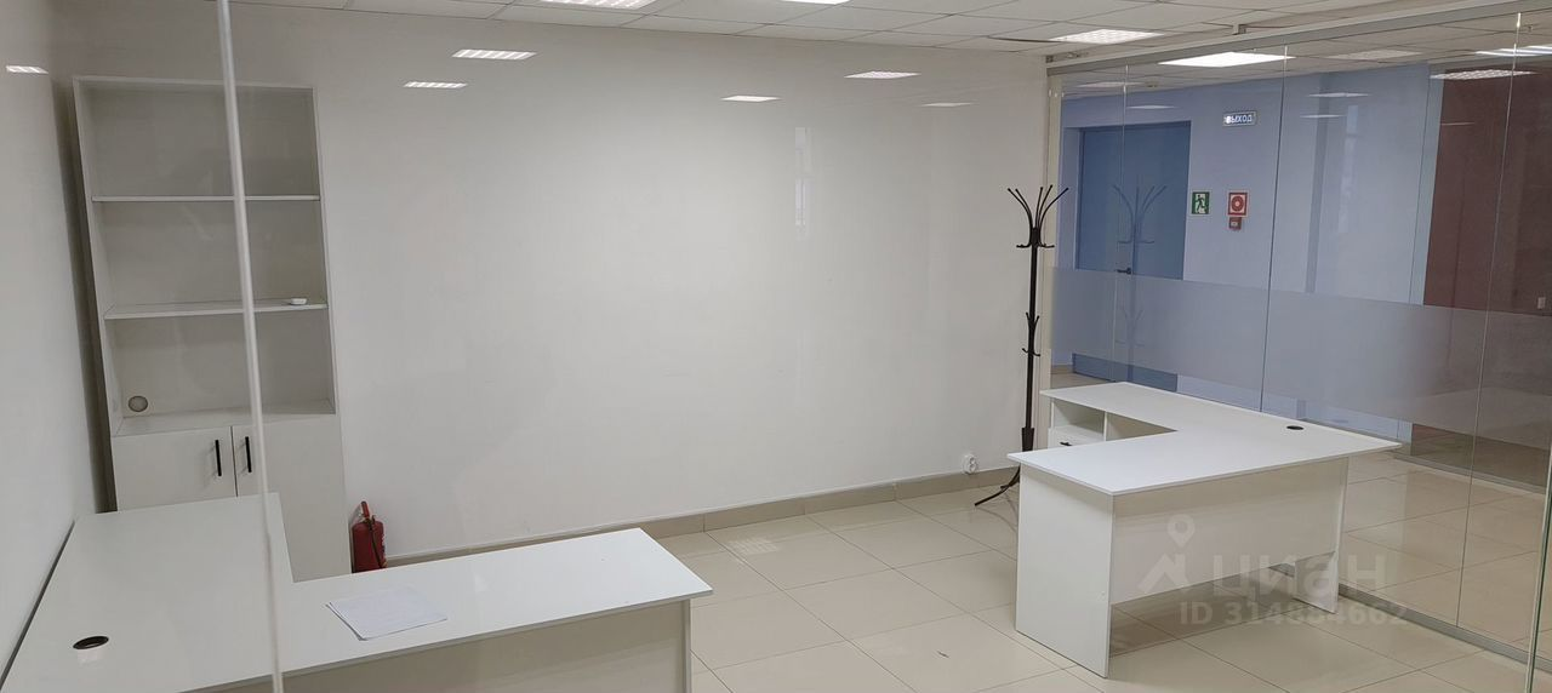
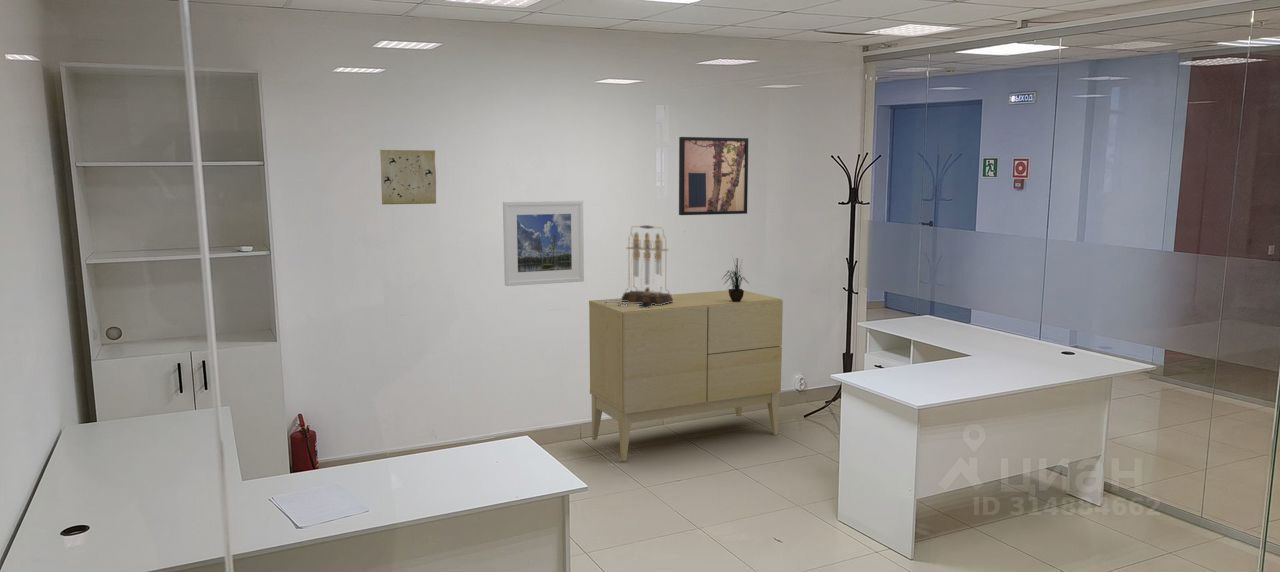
+ potted plant (735, 273)
+ table lamp (638, 264)
+ map (408, 177)
+ sideboard (686, 369)
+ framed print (544, 242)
+ wall art (714, 176)
